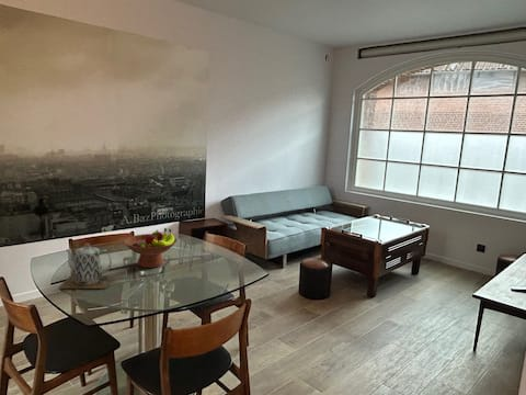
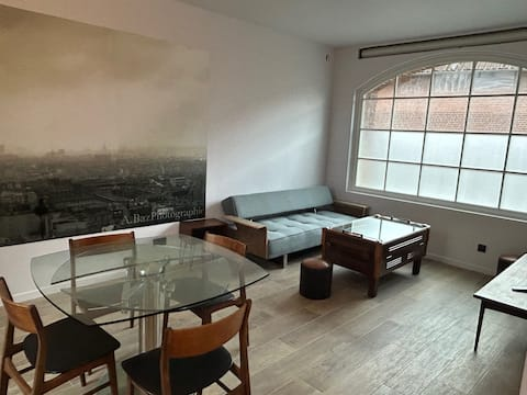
- fruit bowl (150, 247)
- teapot (88, 262)
